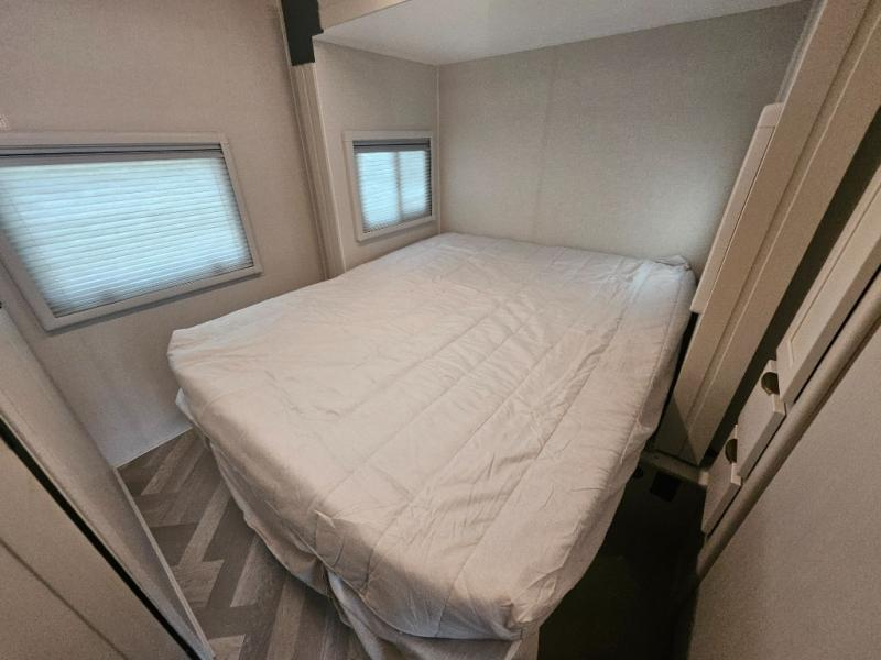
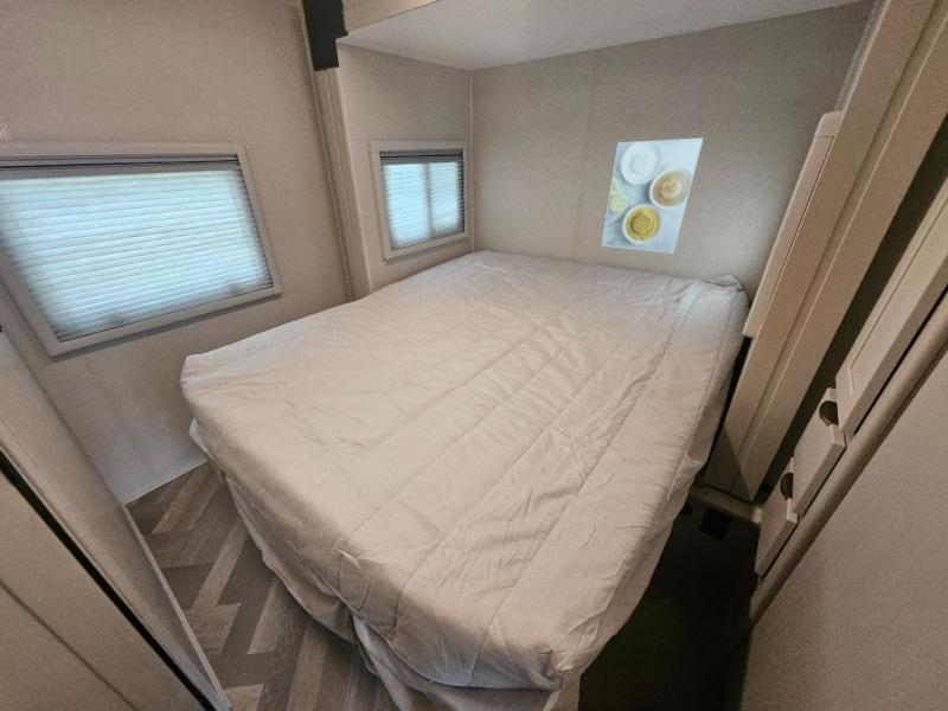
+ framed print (646, 198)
